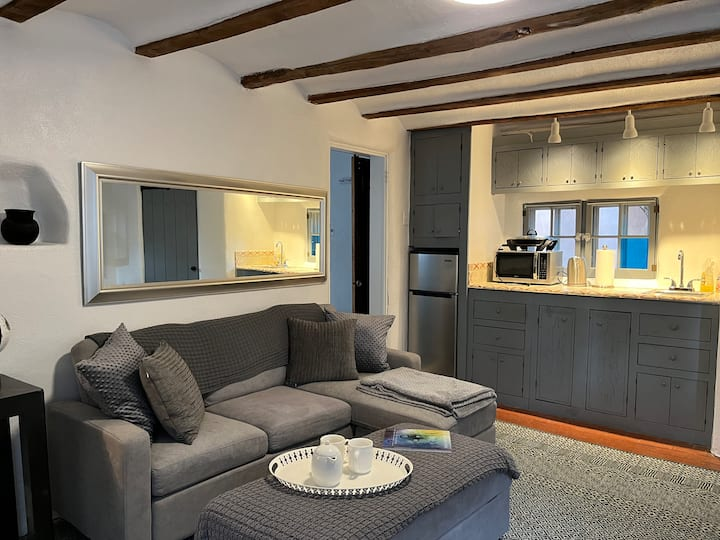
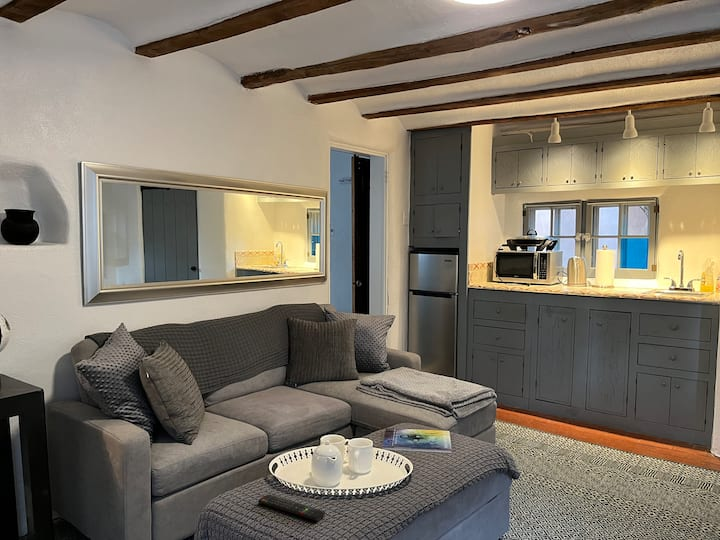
+ remote control (290, 507)
